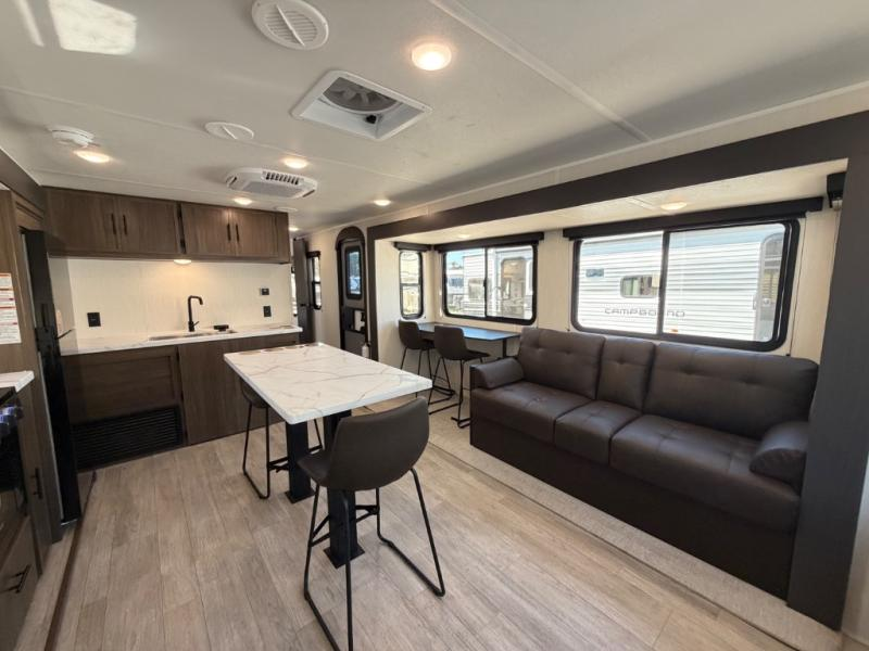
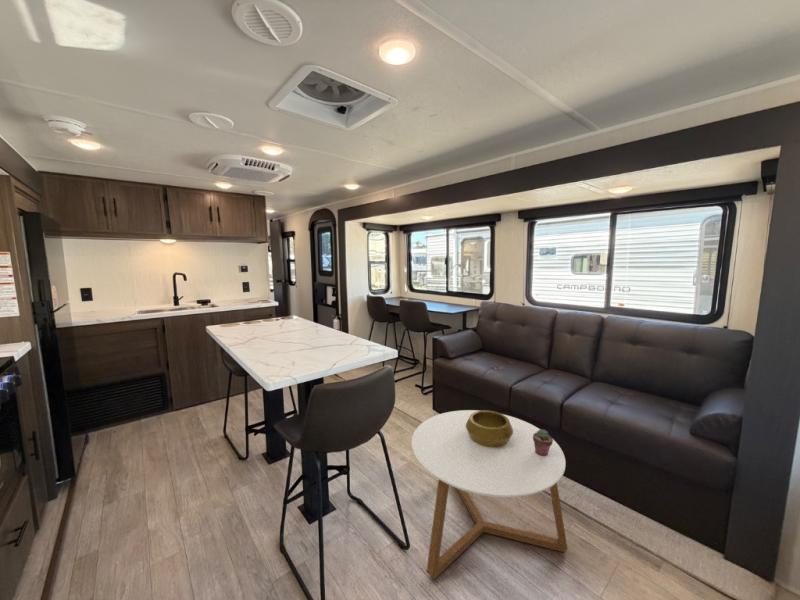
+ coffee table (481, 485)
+ potted succulent (542, 441)
+ decorative bowl (488, 427)
